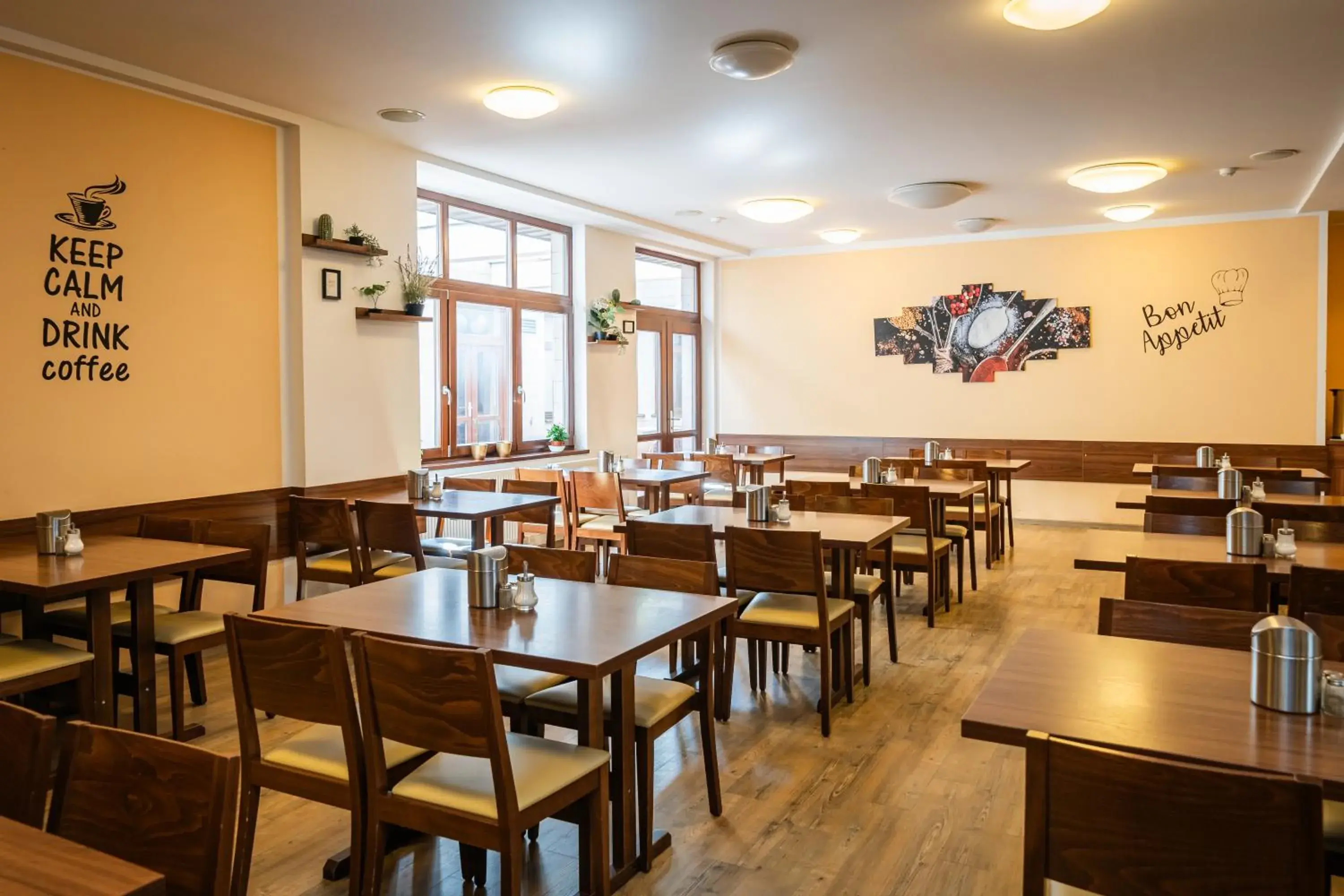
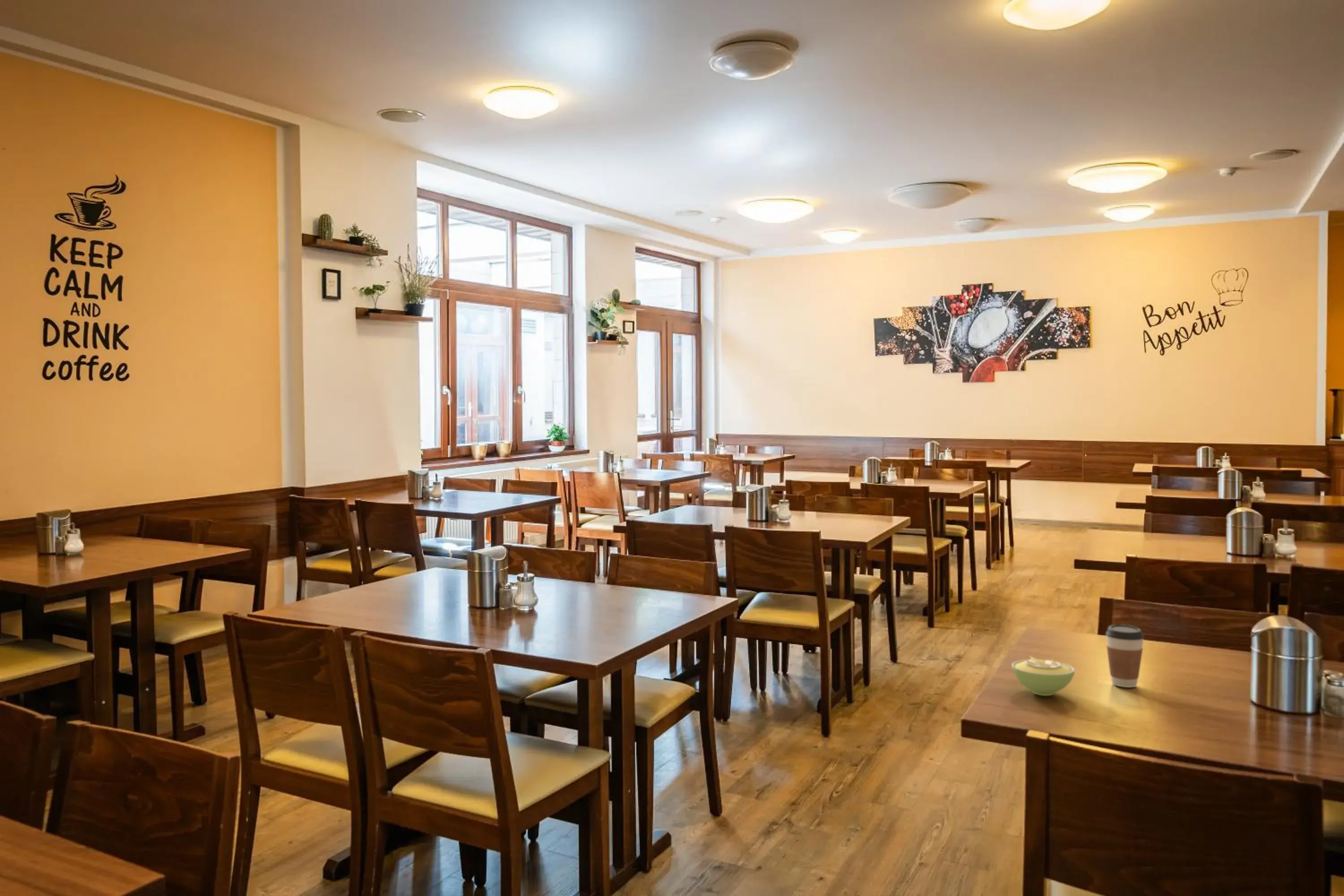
+ sugar bowl (1042, 675)
+ coffee cup (1124, 656)
